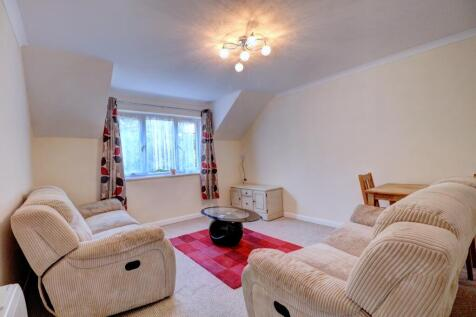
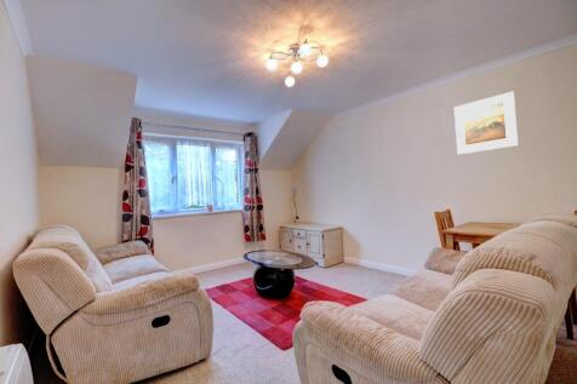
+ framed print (484, 125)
